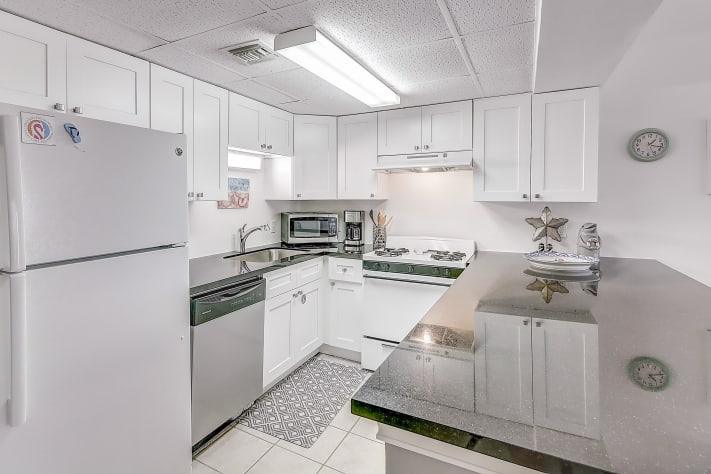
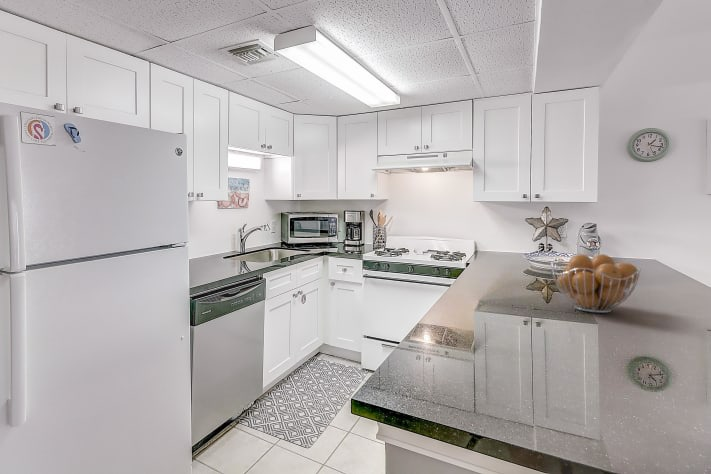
+ fruit basket (592, 281)
